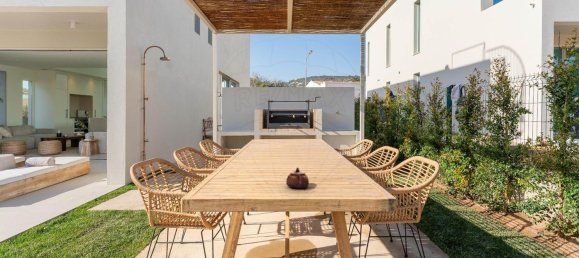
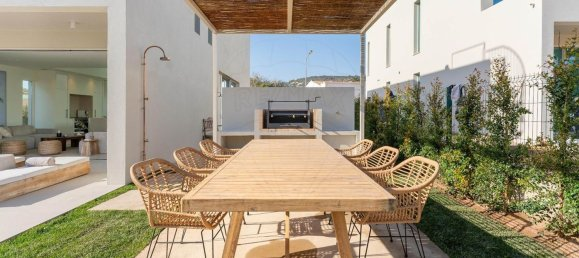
- teapot (297, 177)
